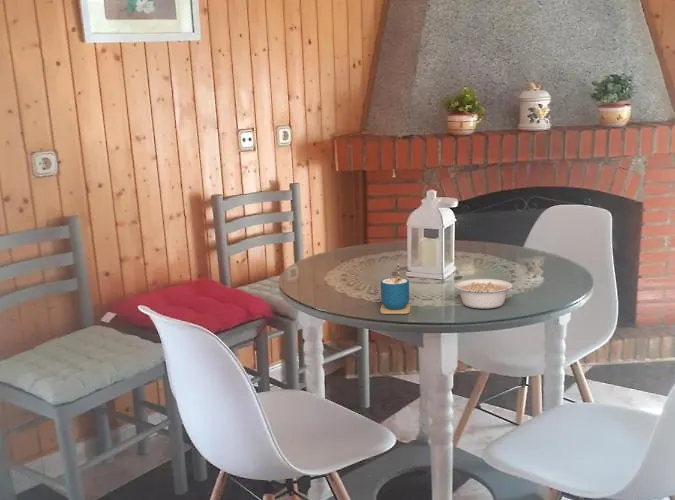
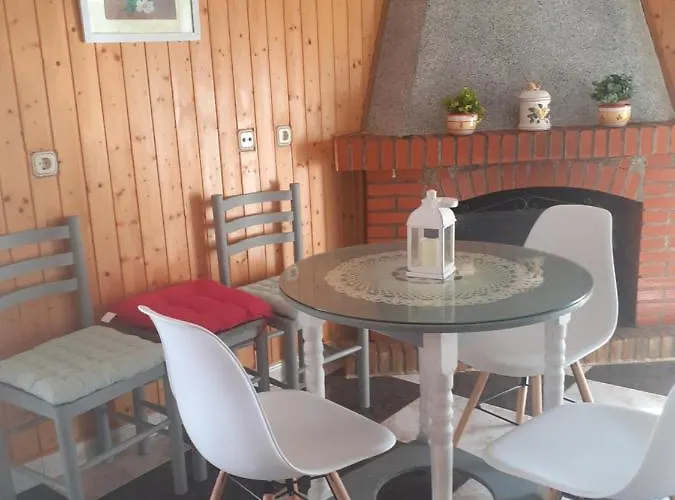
- cup (394, 285)
- legume (485, 292)
